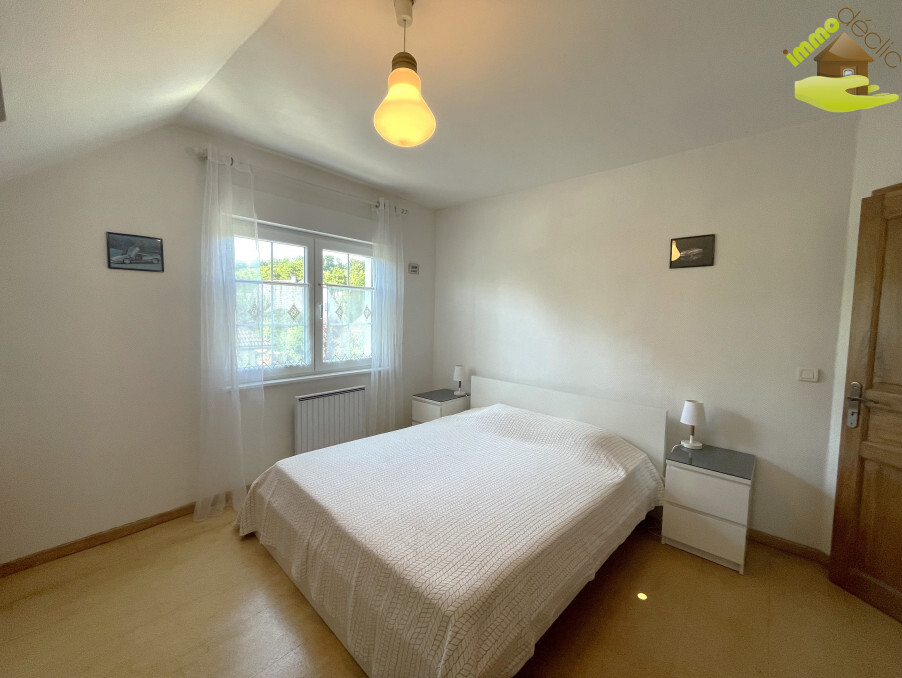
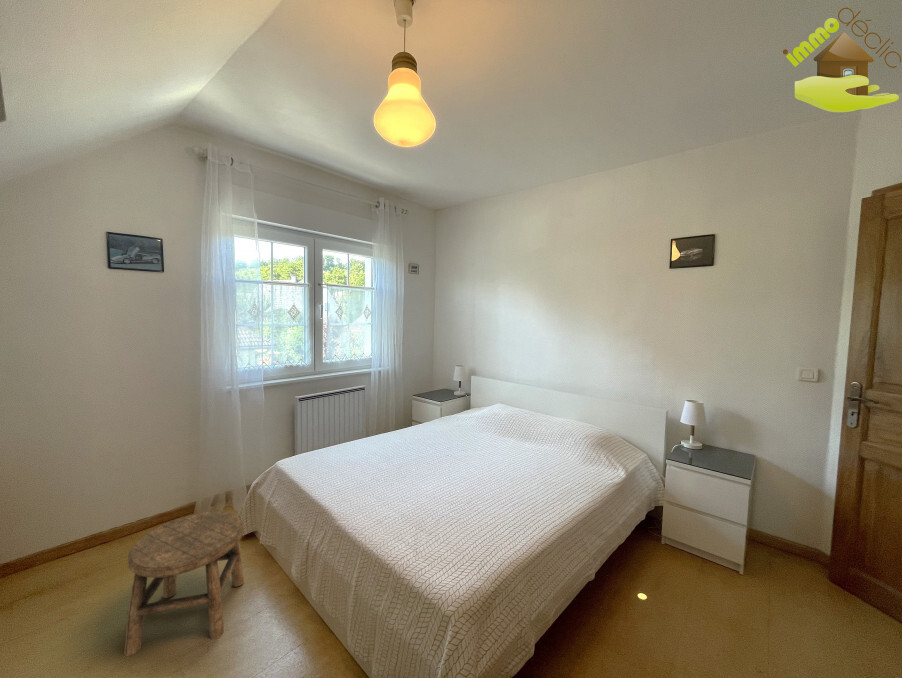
+ stool (188, 571)
